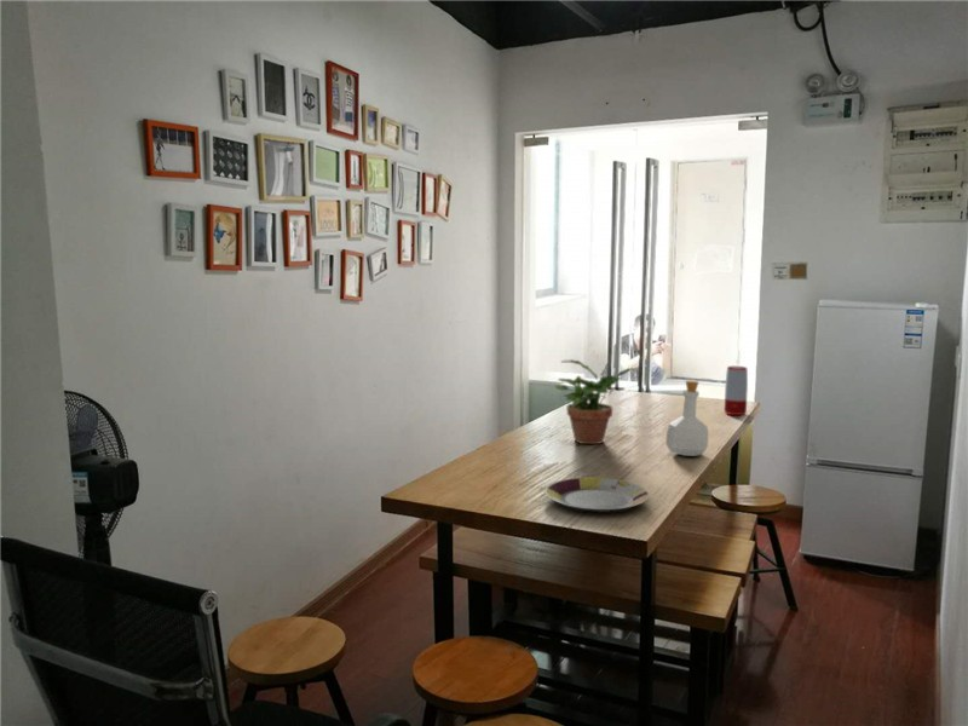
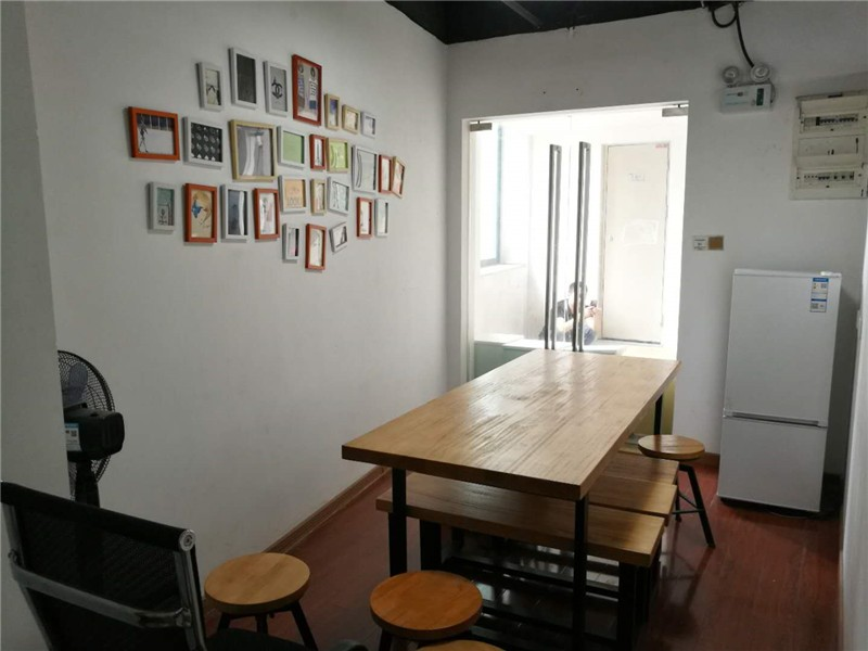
- speaker (736, 390)
- bottle (687, 417)
- potted plant (598, 399)
- plate (595, 495)
